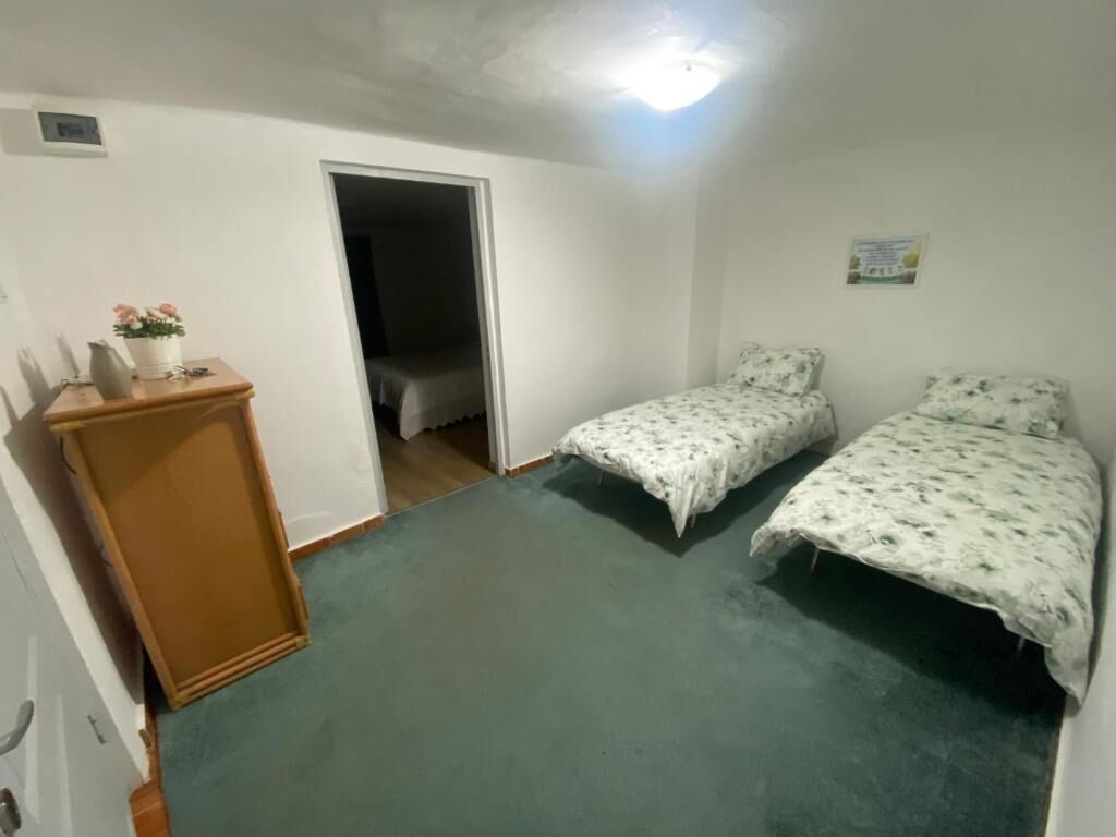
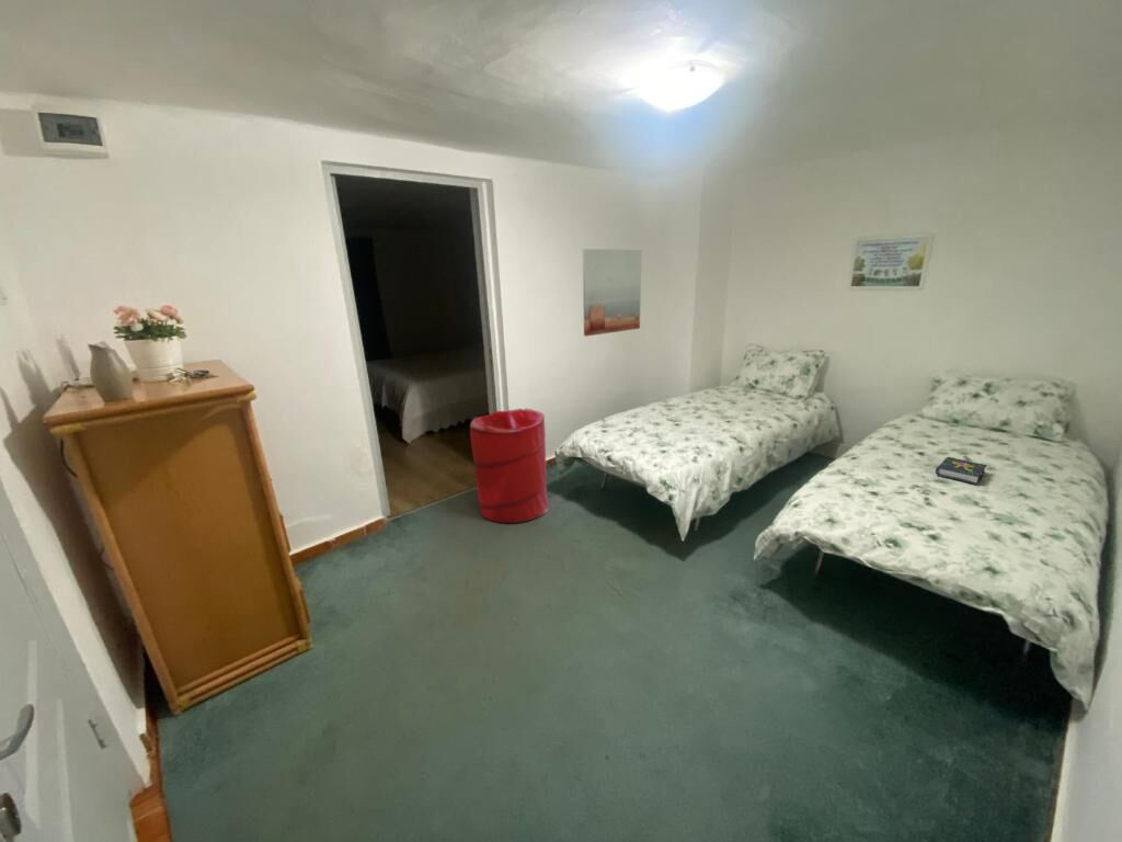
+ laundry hamper (510, 462)
+ book (961, 469)
+ wall art (612, 292)
